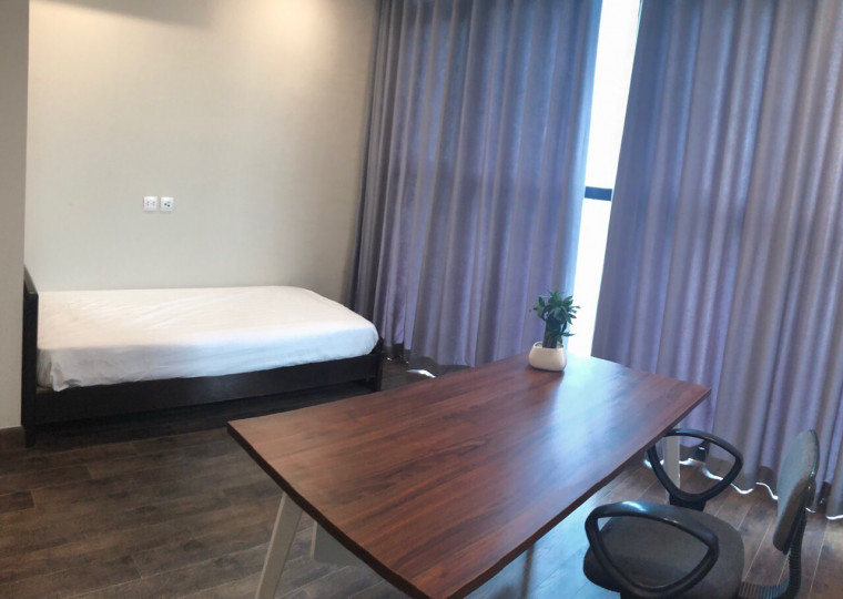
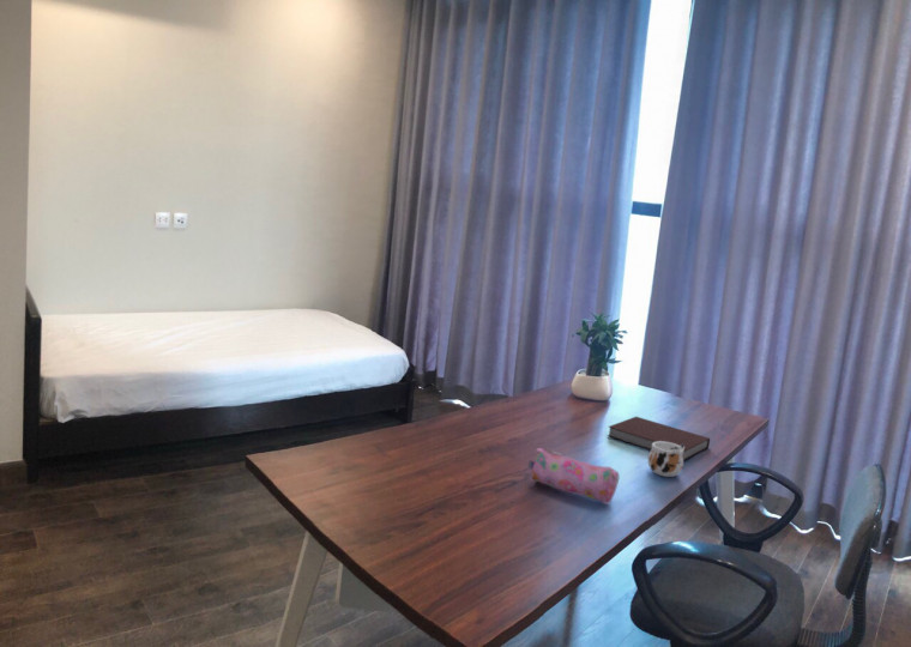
+ pencil case (573, 474)
+ mug (668, 455)
+ notebook (658, 436)
